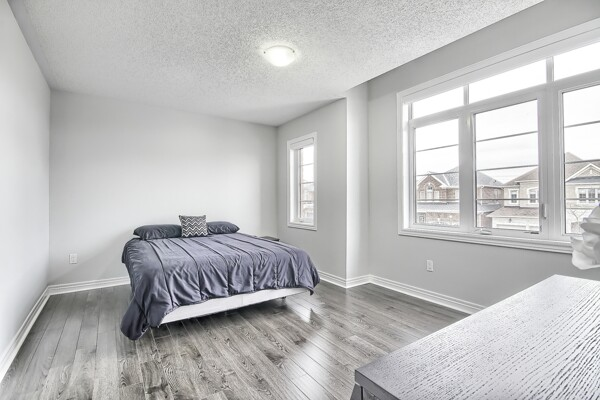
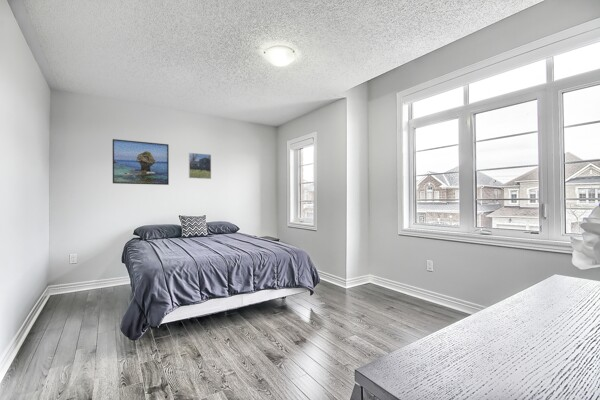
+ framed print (141, 163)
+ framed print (200, 166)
